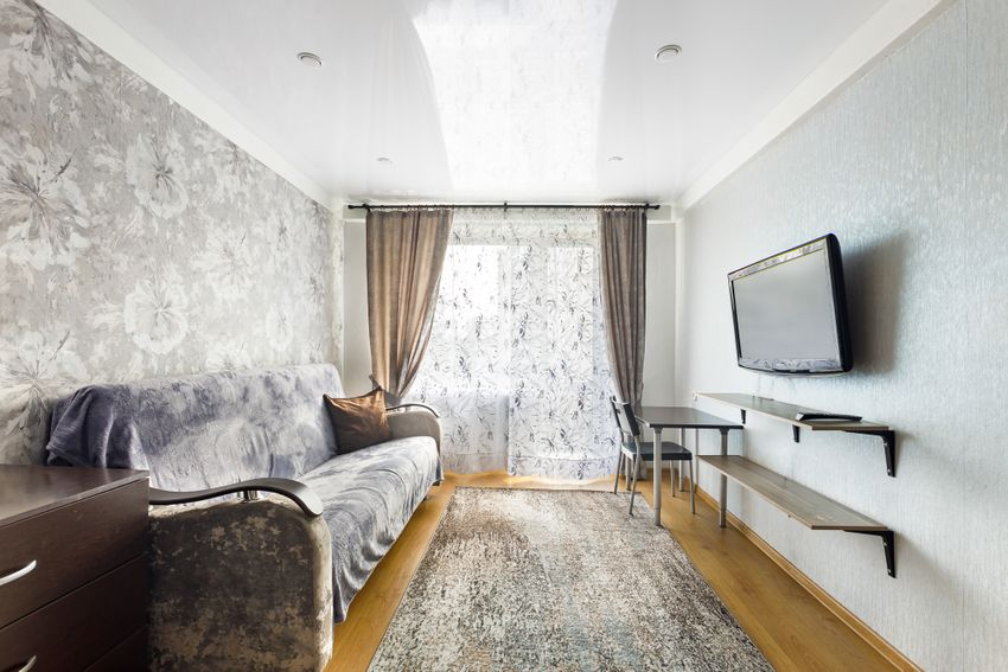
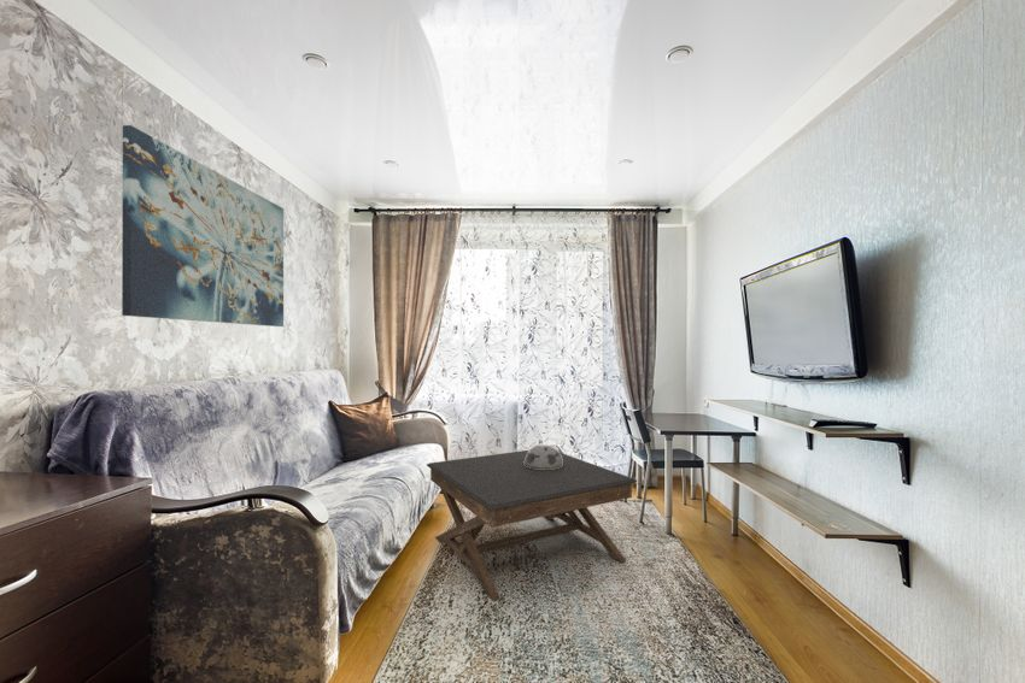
+ decorative bowl (543, 453)
+ coffee table (525, 510)
+ wall art (222, 249)
